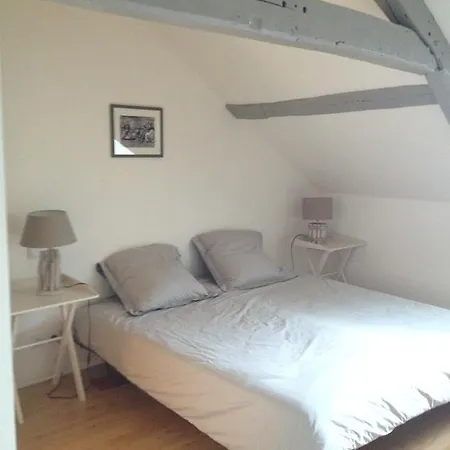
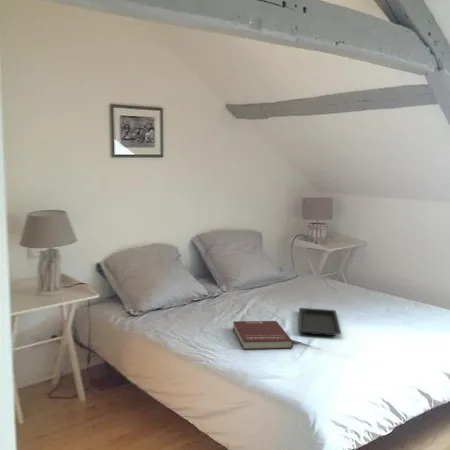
+ serving tray (318, 321)
+ book (261, 334)
